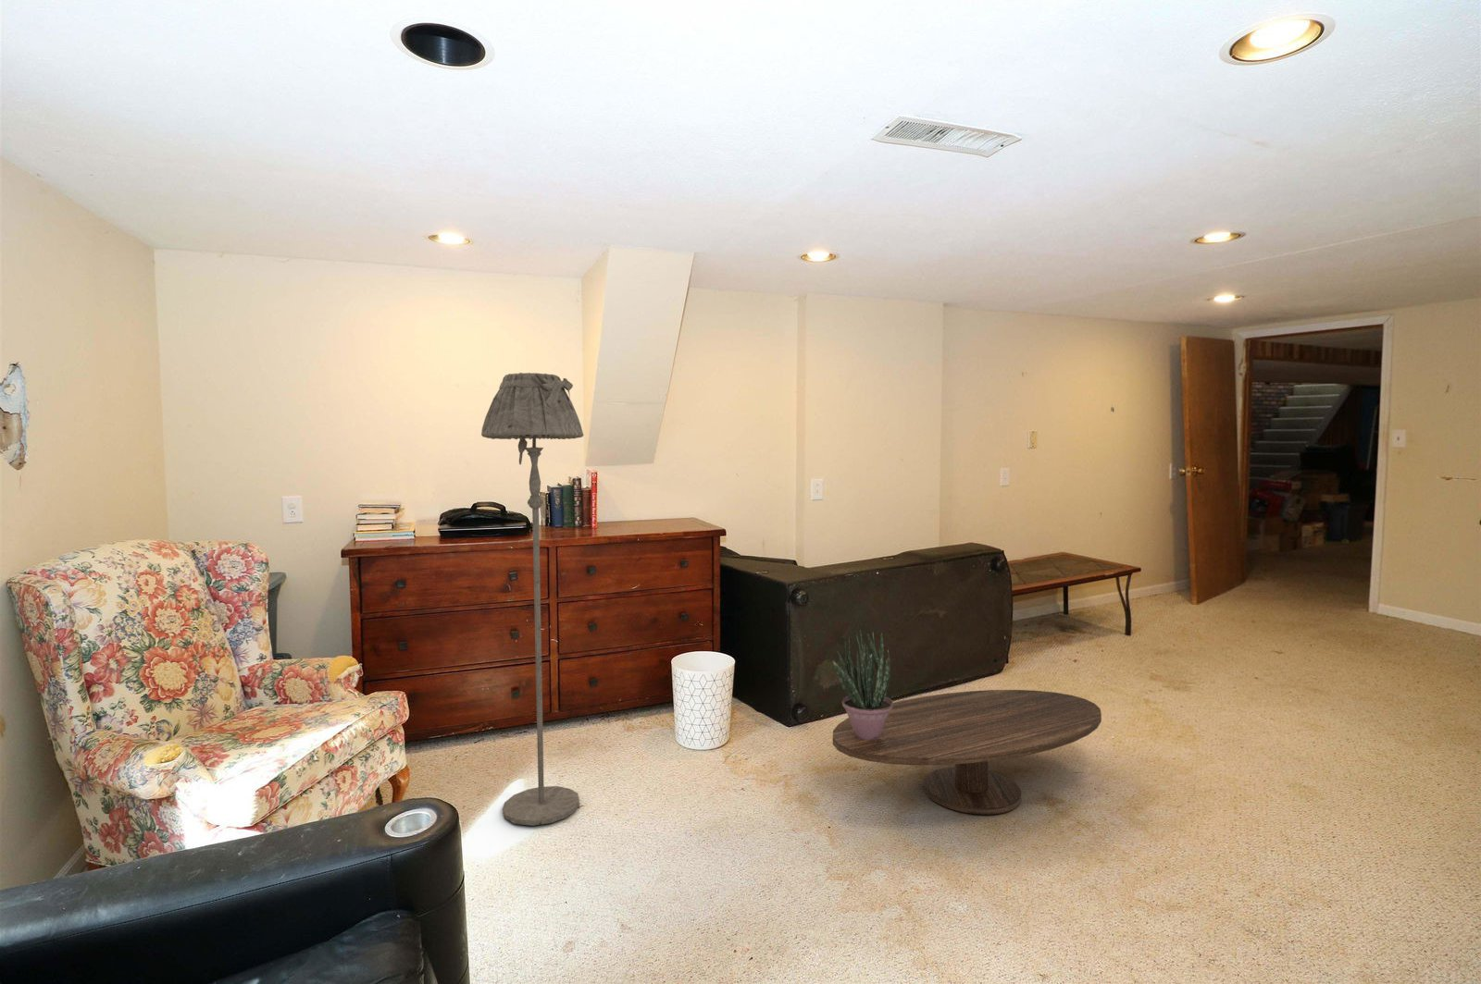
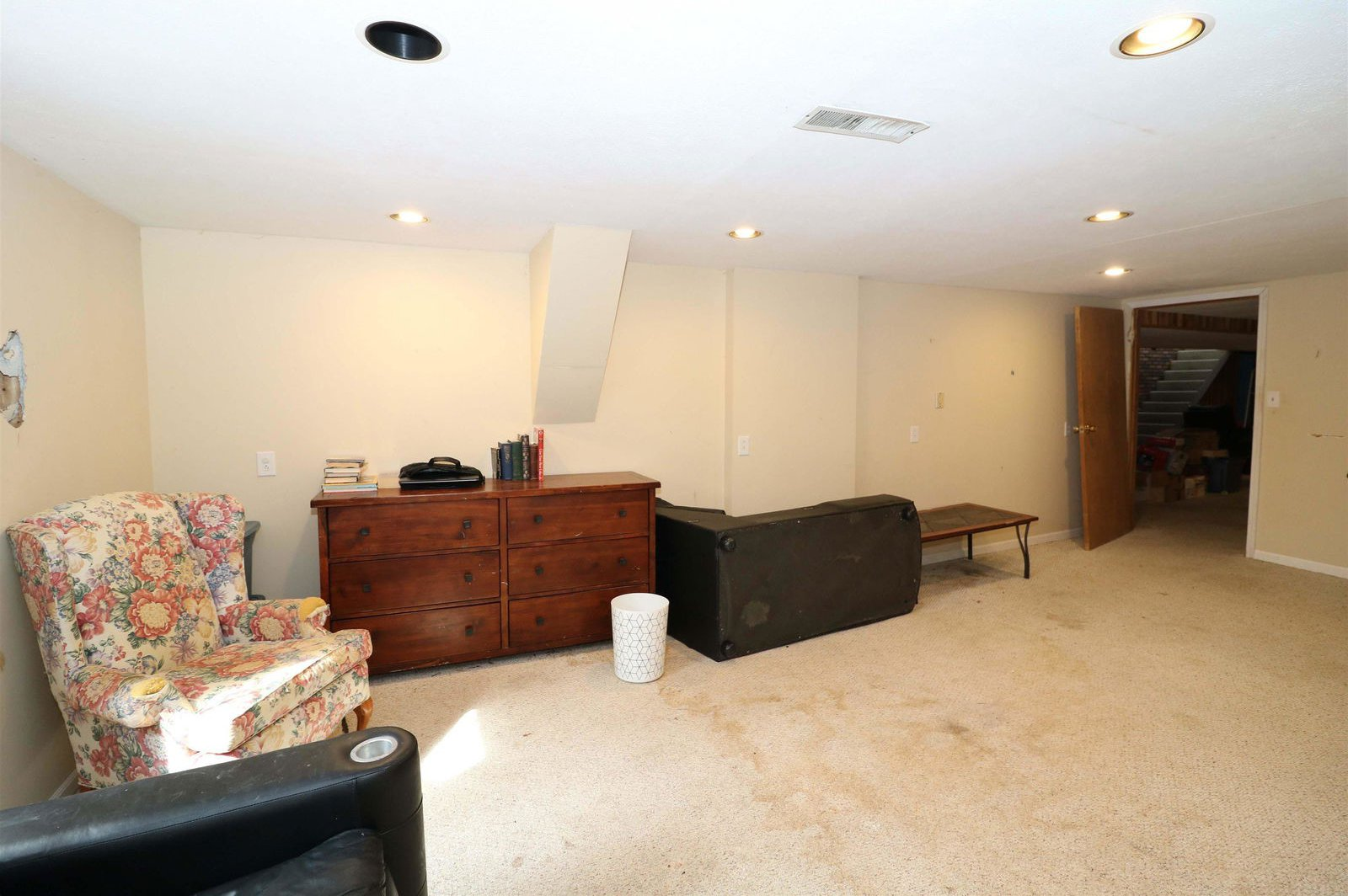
- potted plant (862, 682)
- floor lamp (536, 594)
- coffee table (971, 756)
